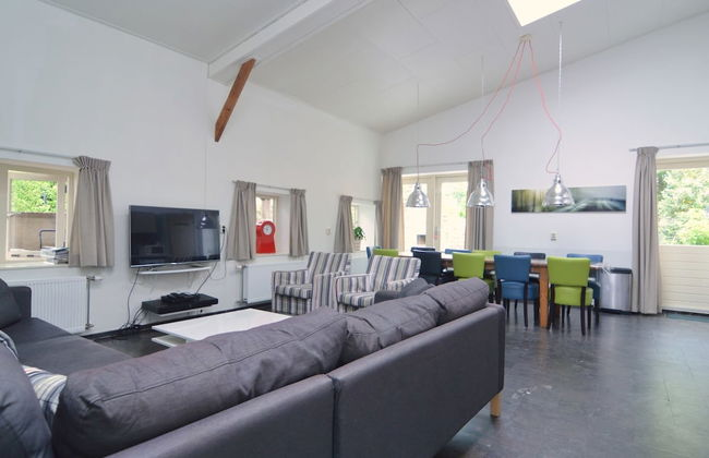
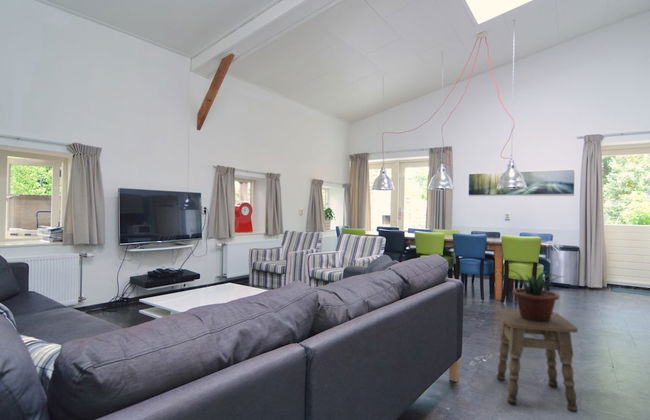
+ side table (533, 347)
+ potted plant (533, 294)
